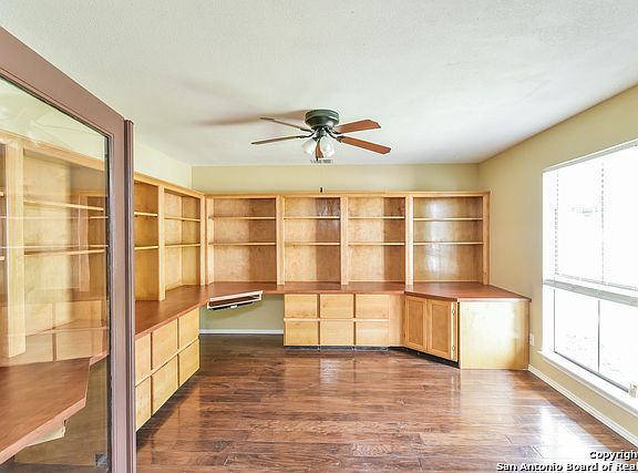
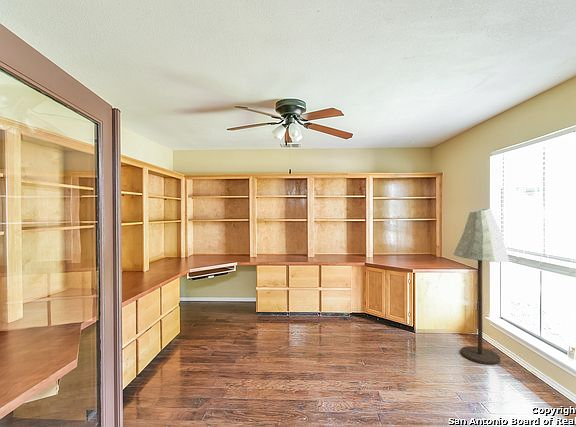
+ floor lamp (480, 282)
